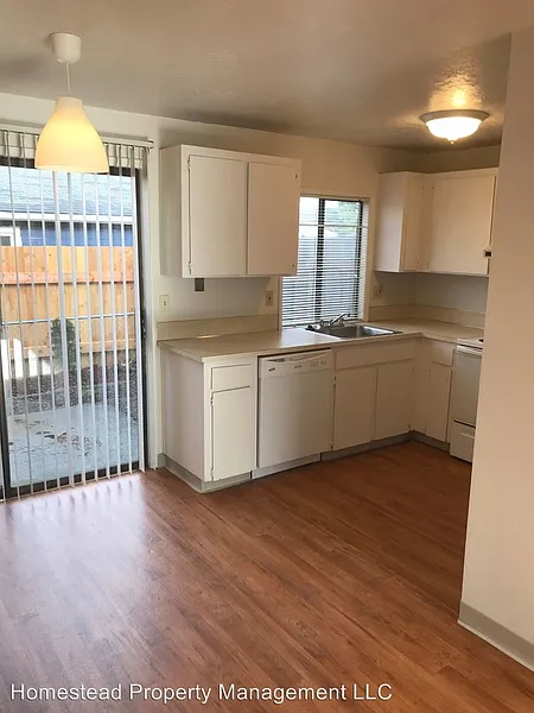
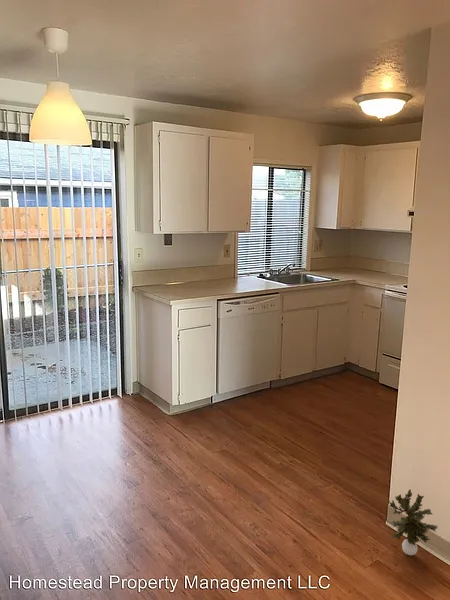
+ potted plant (408, 523)
